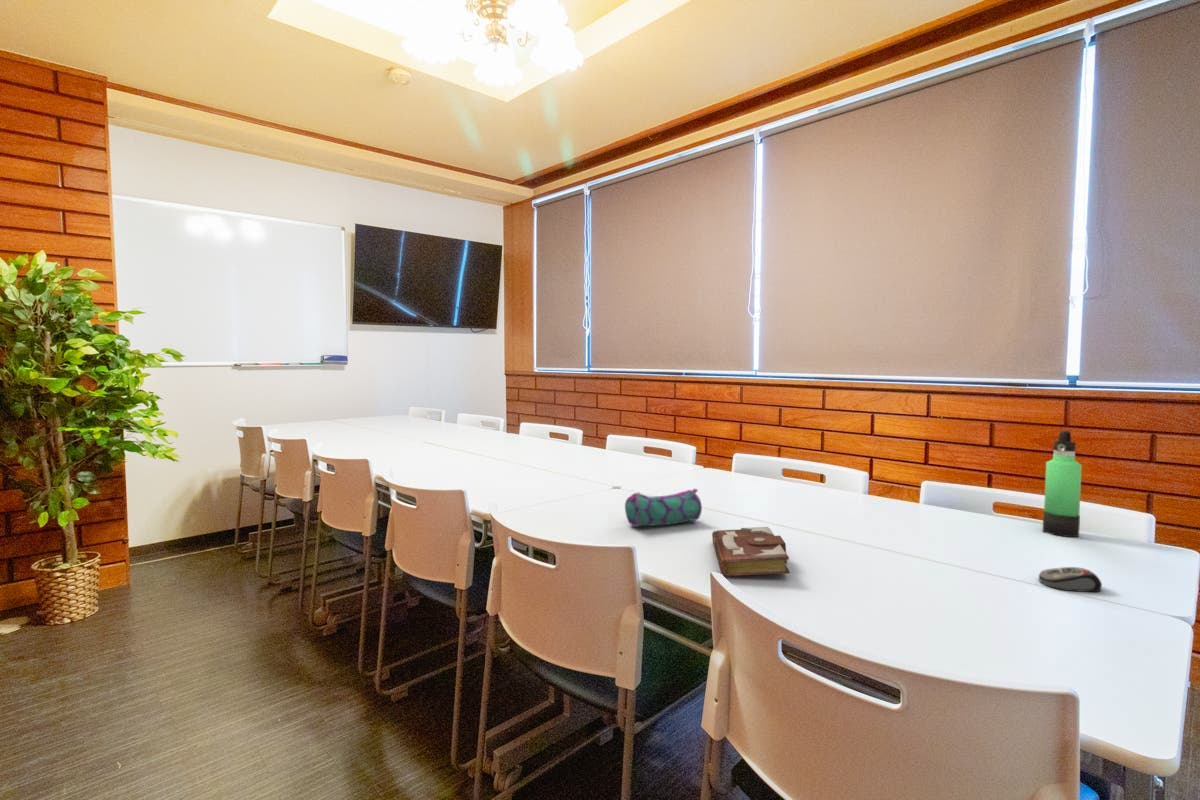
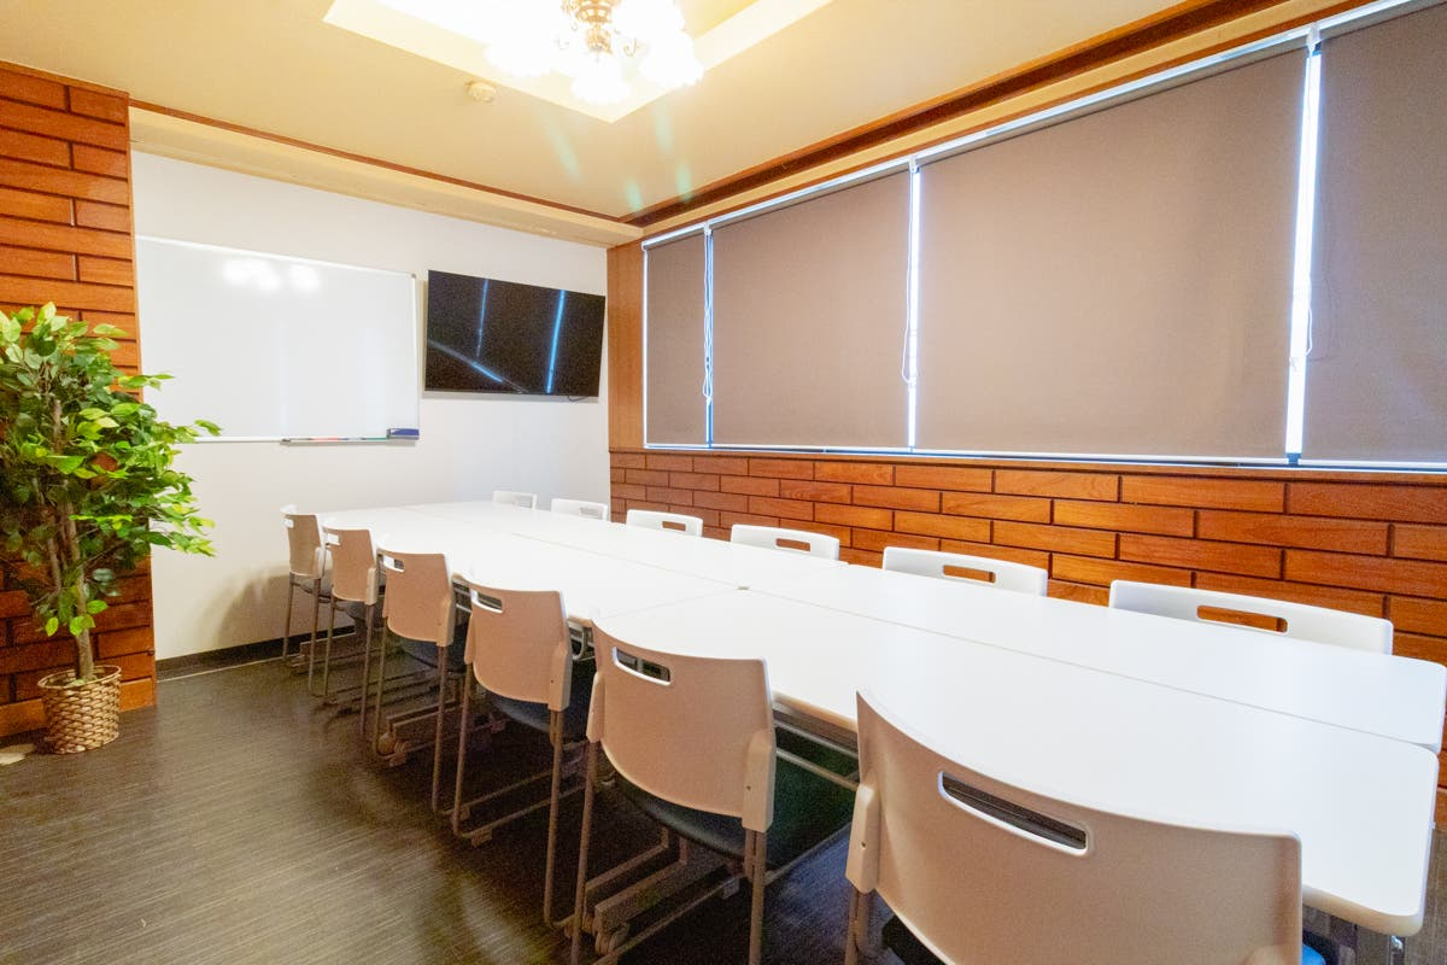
- computer mouse (1069, 577)
- book (749, 548)
- thermos bottle (1062, 482)
- pencil case (663, 507)
